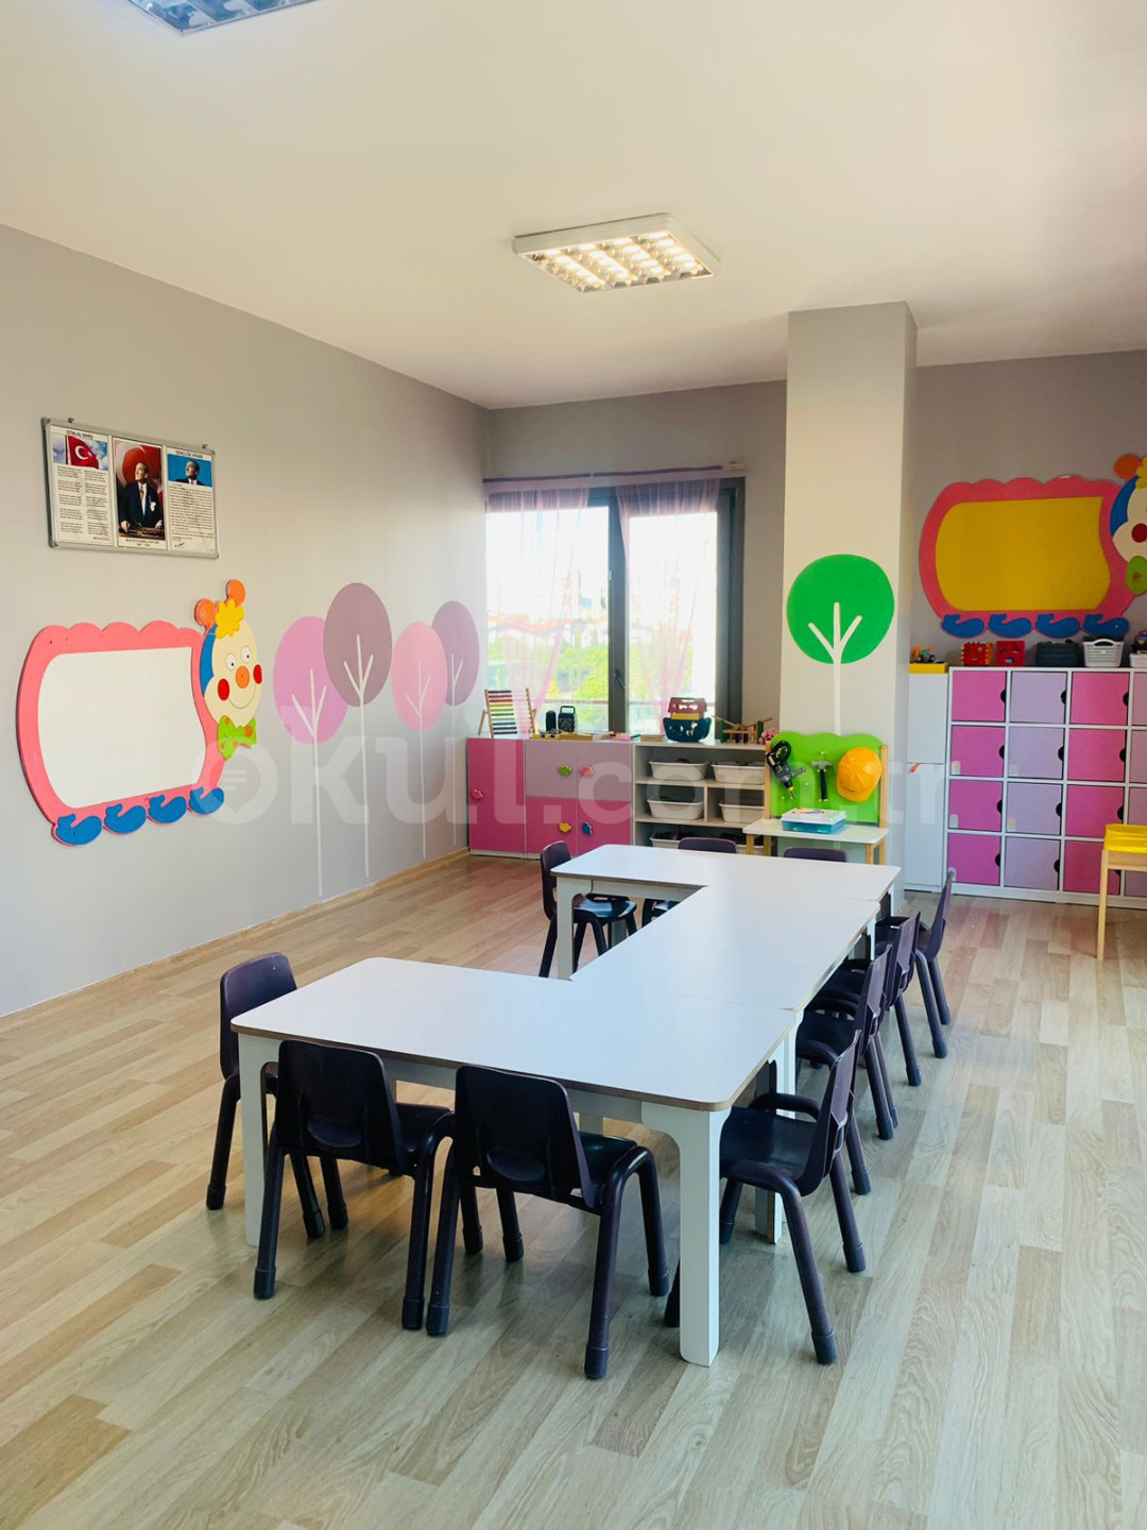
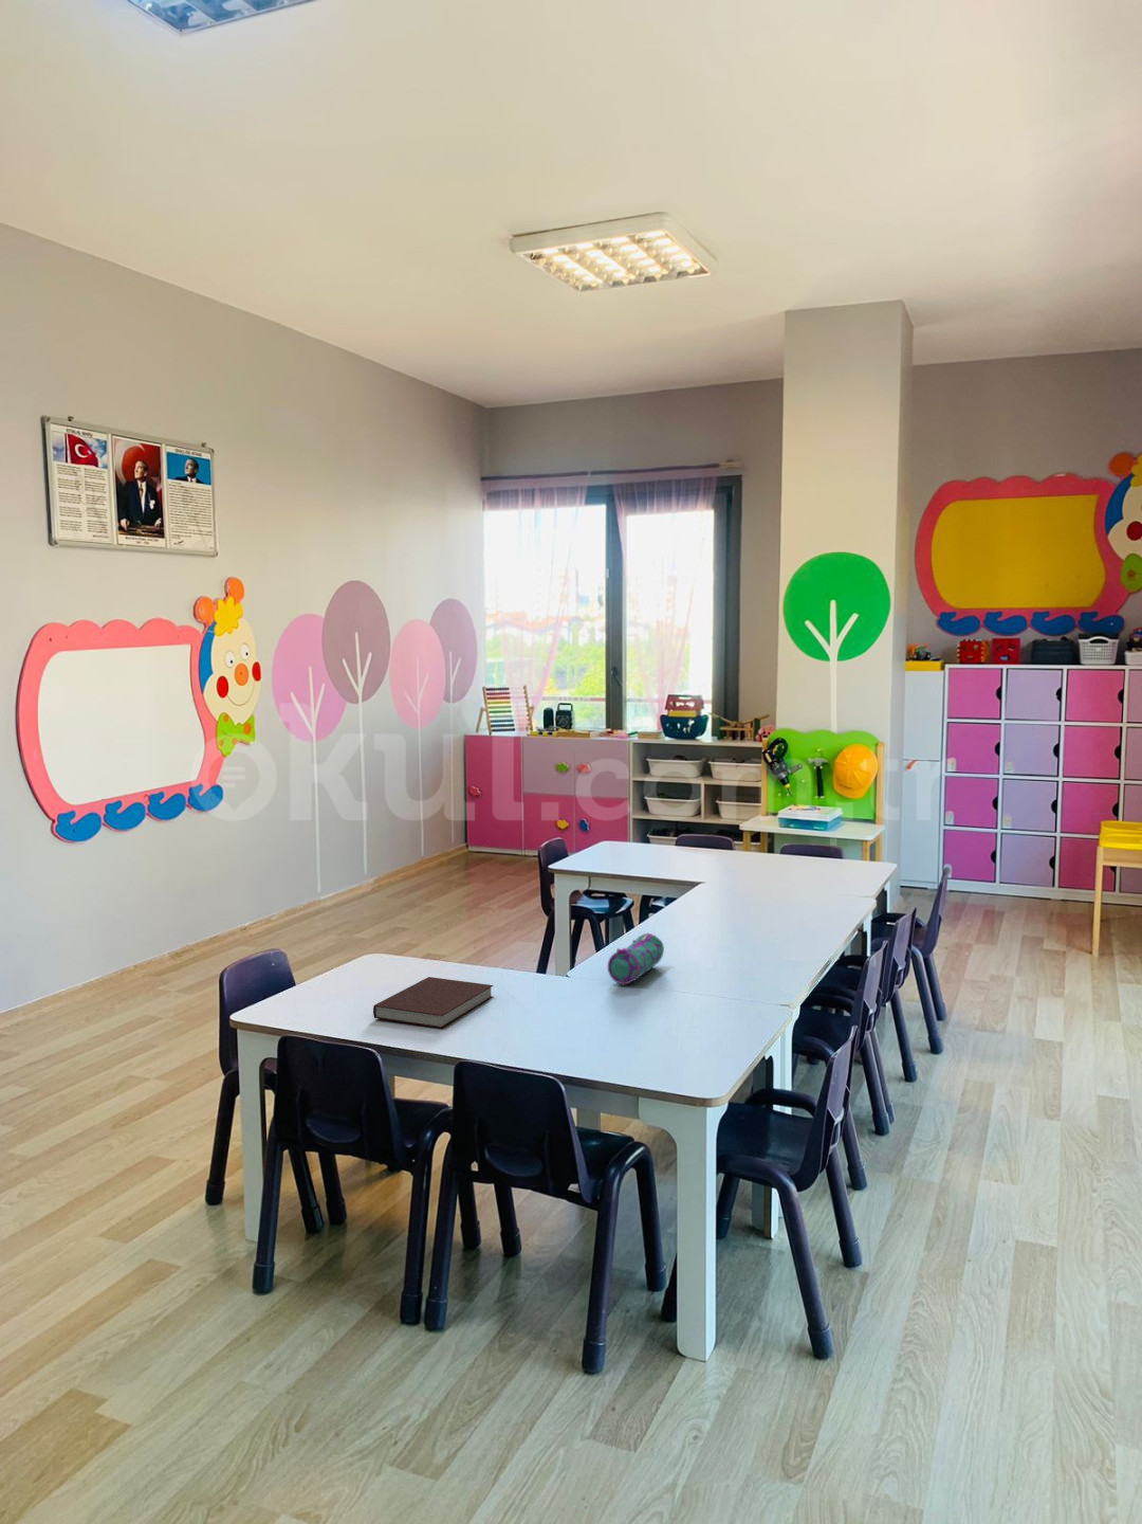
+ notebook (434, 1000)
+ pencil case (636, 956)
